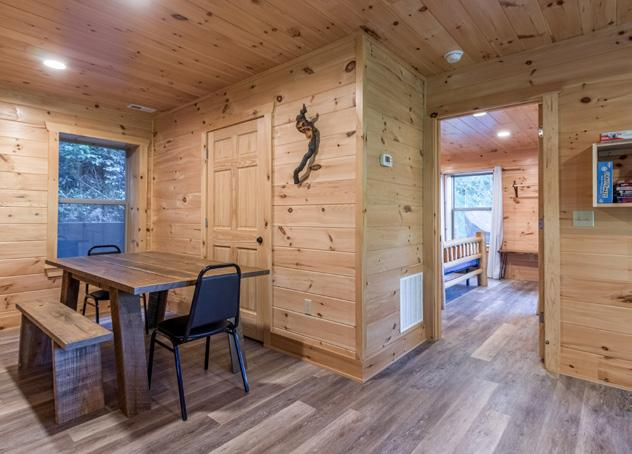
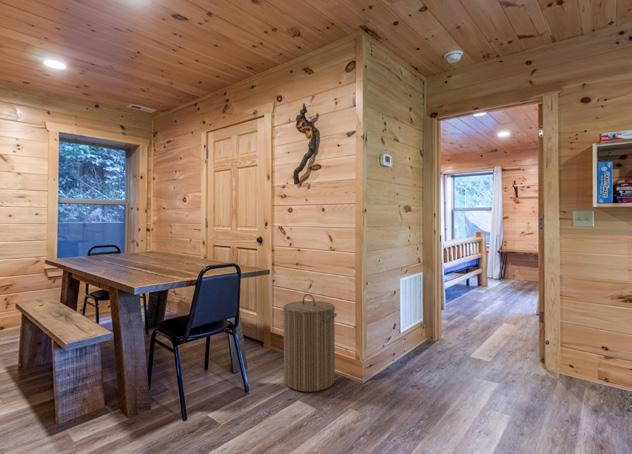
+ laundry hamper (309, 337)
